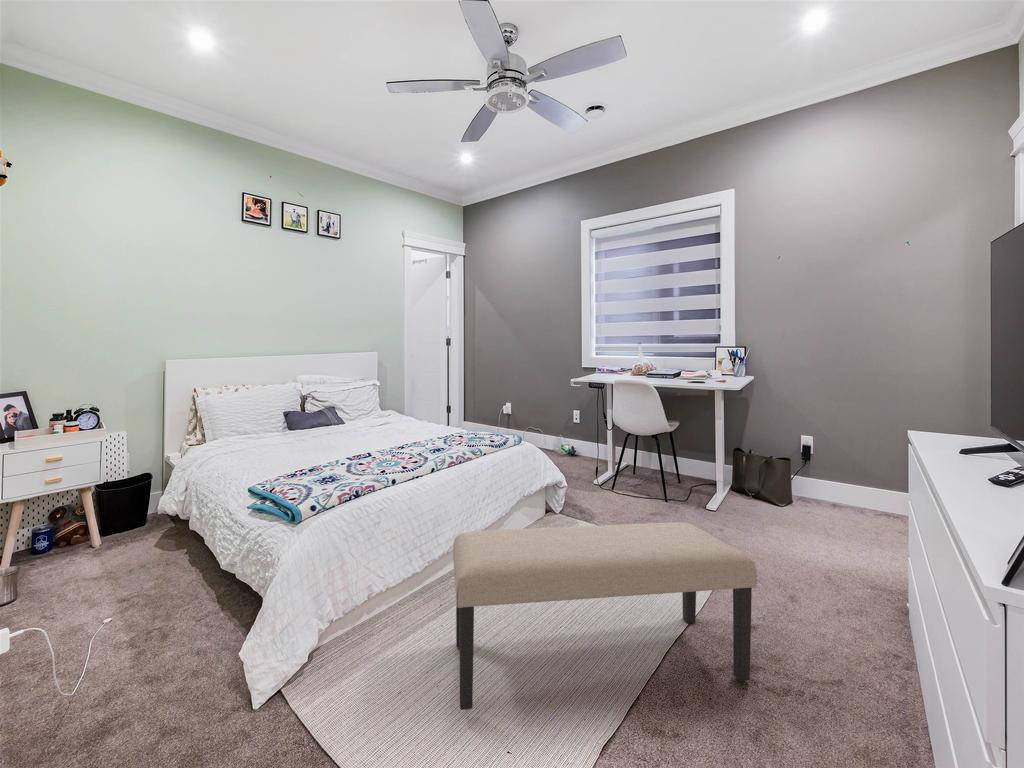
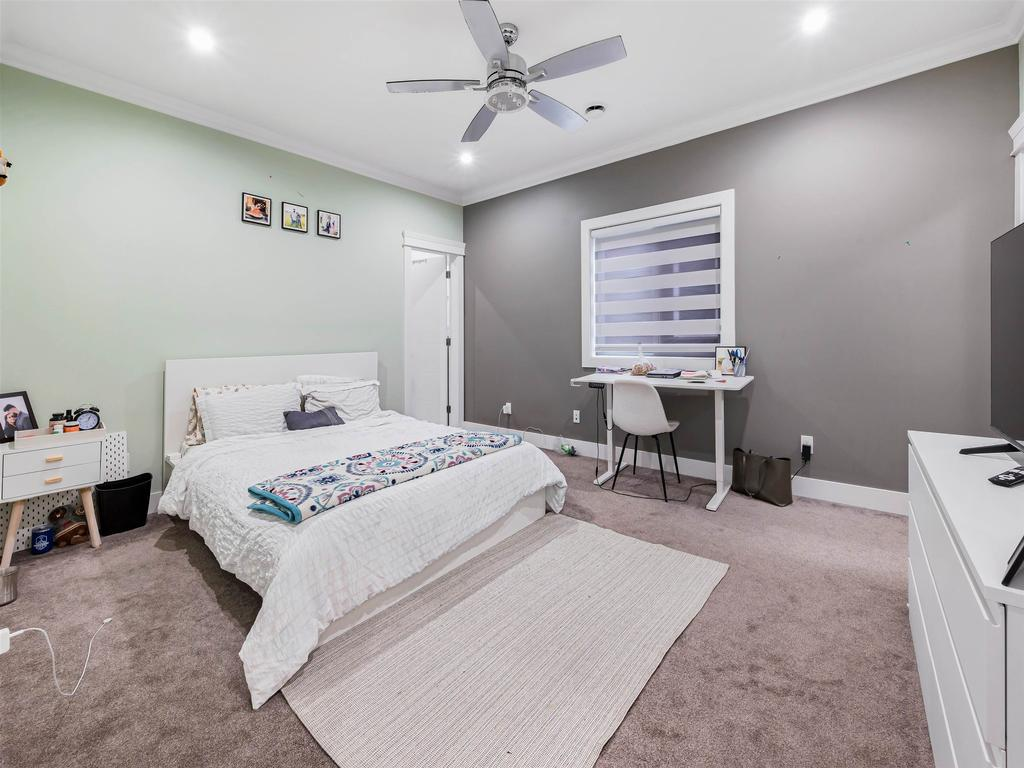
- bench (593, 597)
